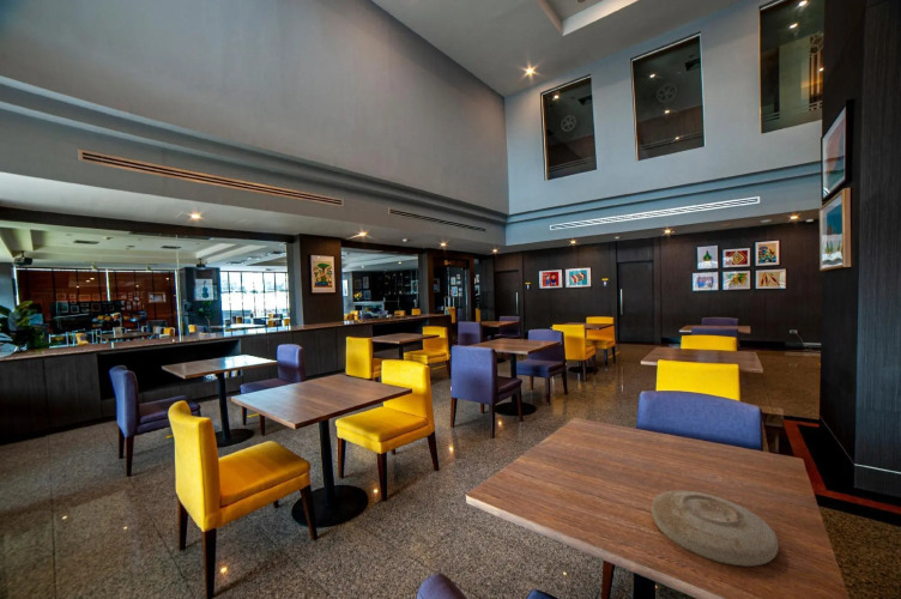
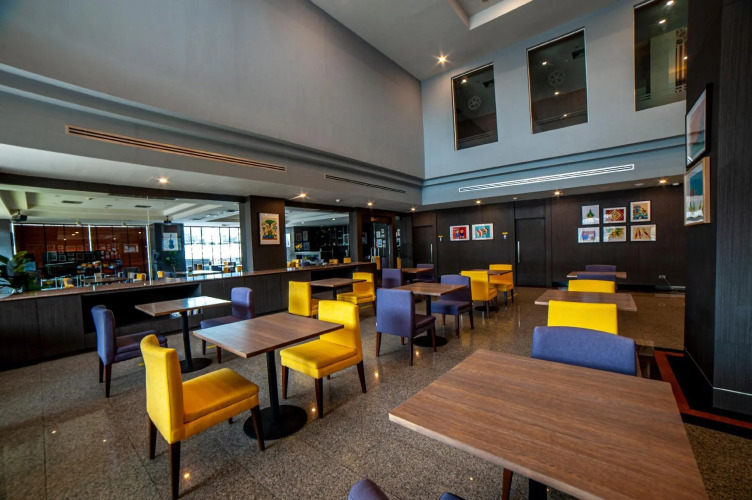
- plate (709, 518)
